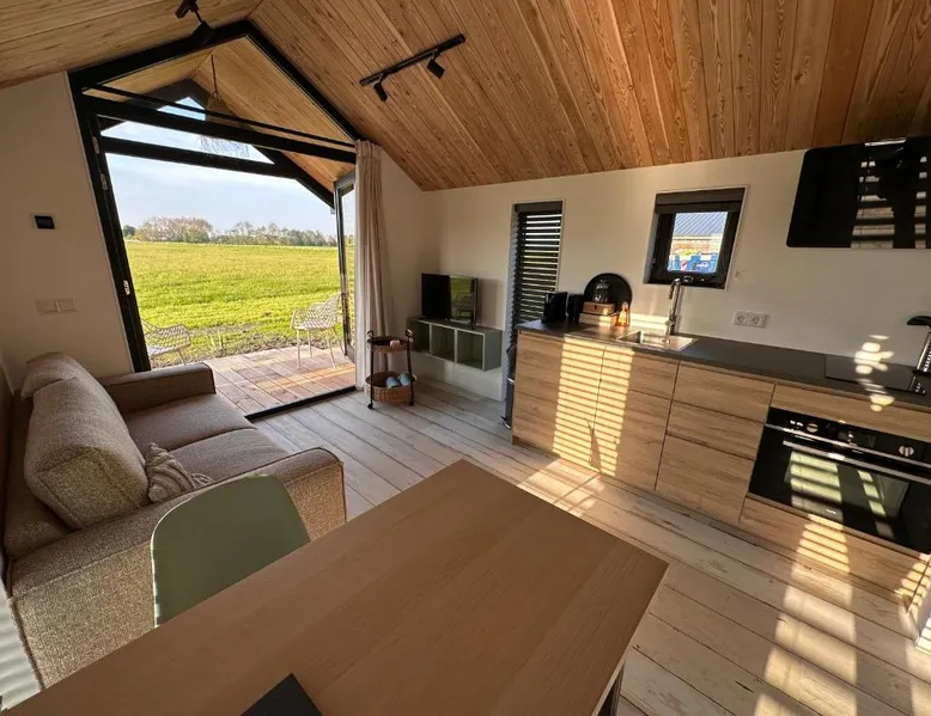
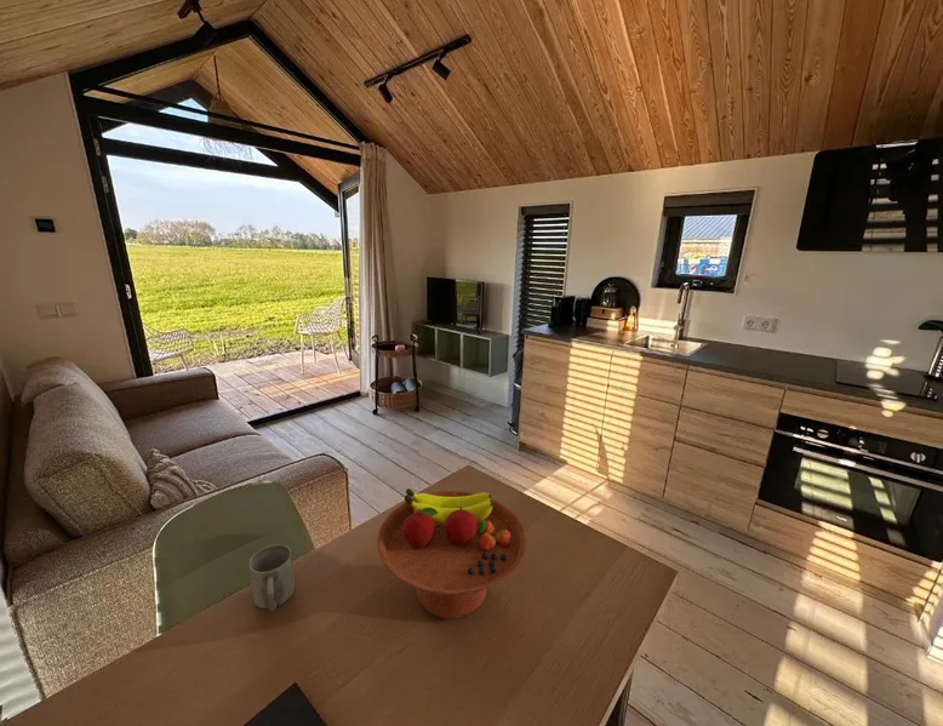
+ fruit bowl (452, 550)
+ mug (272, 581)
